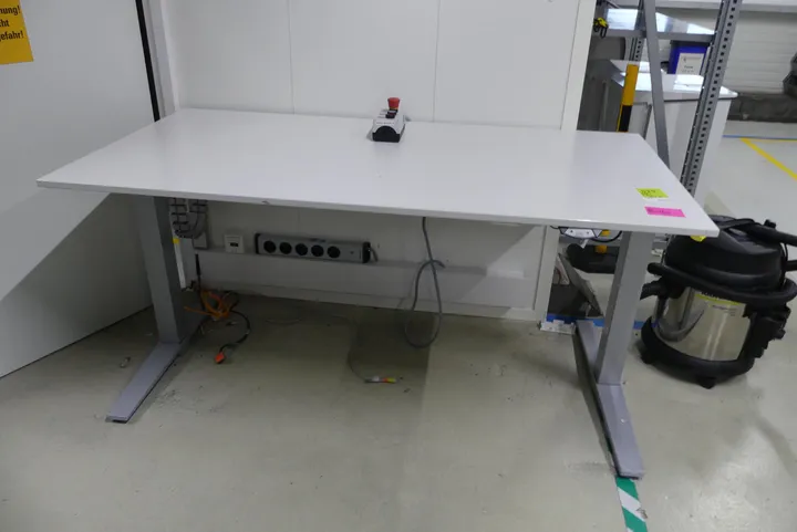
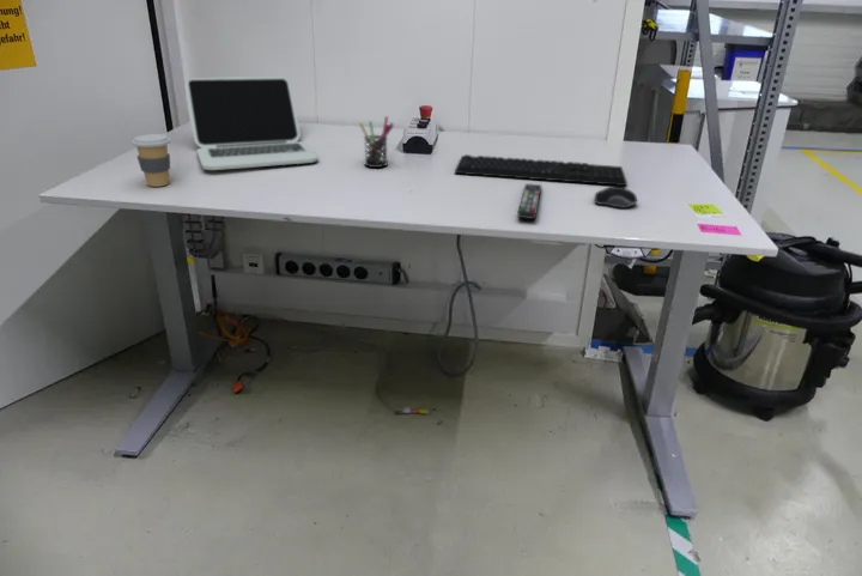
+ remote control (529, 200)
+ laptop (249, 119)
+ keyboard (539, 168)
+ computer mouse (615, 195)
+ pen holder (376, 140)
+ coffee cup (154, 160)
